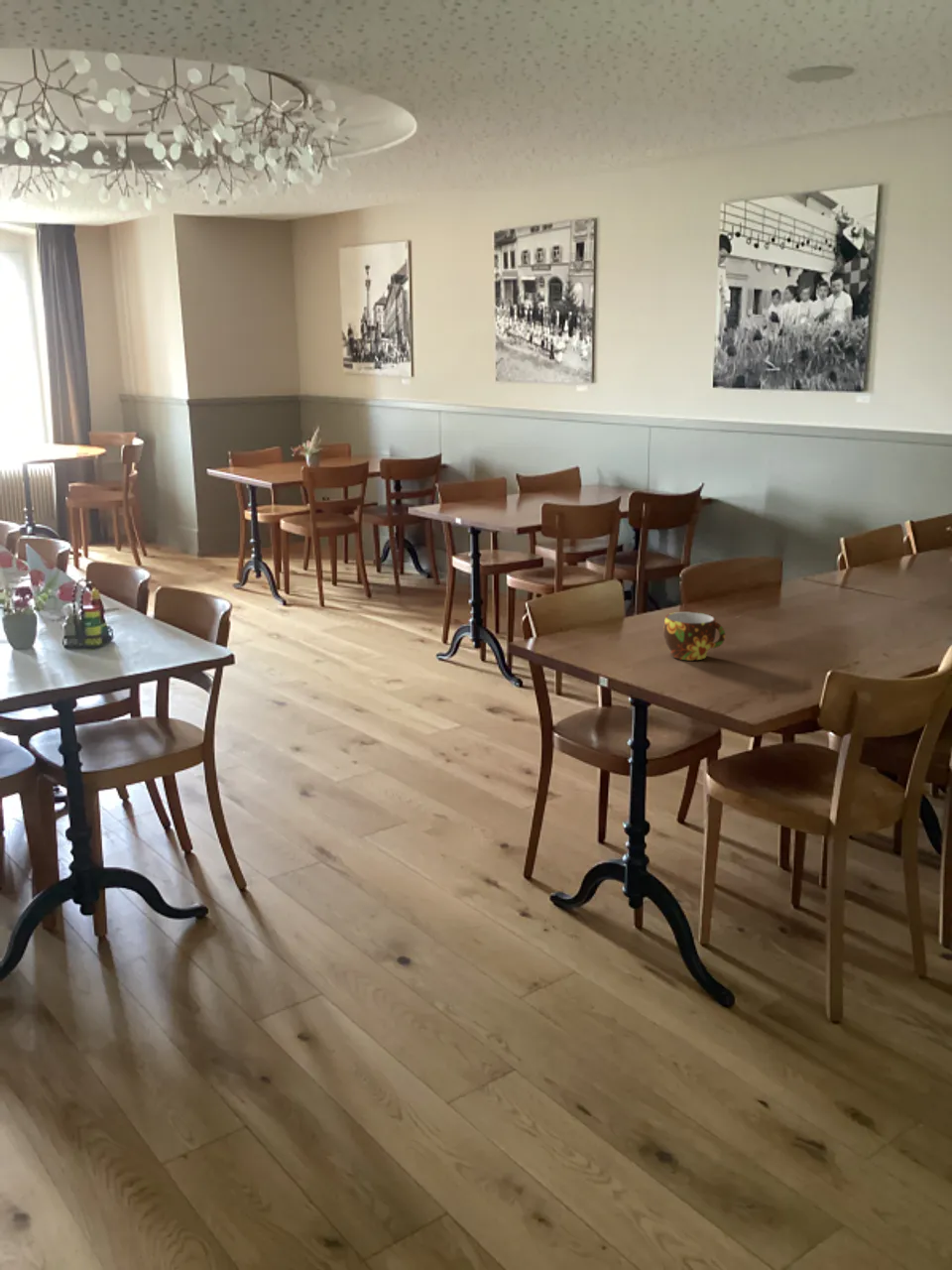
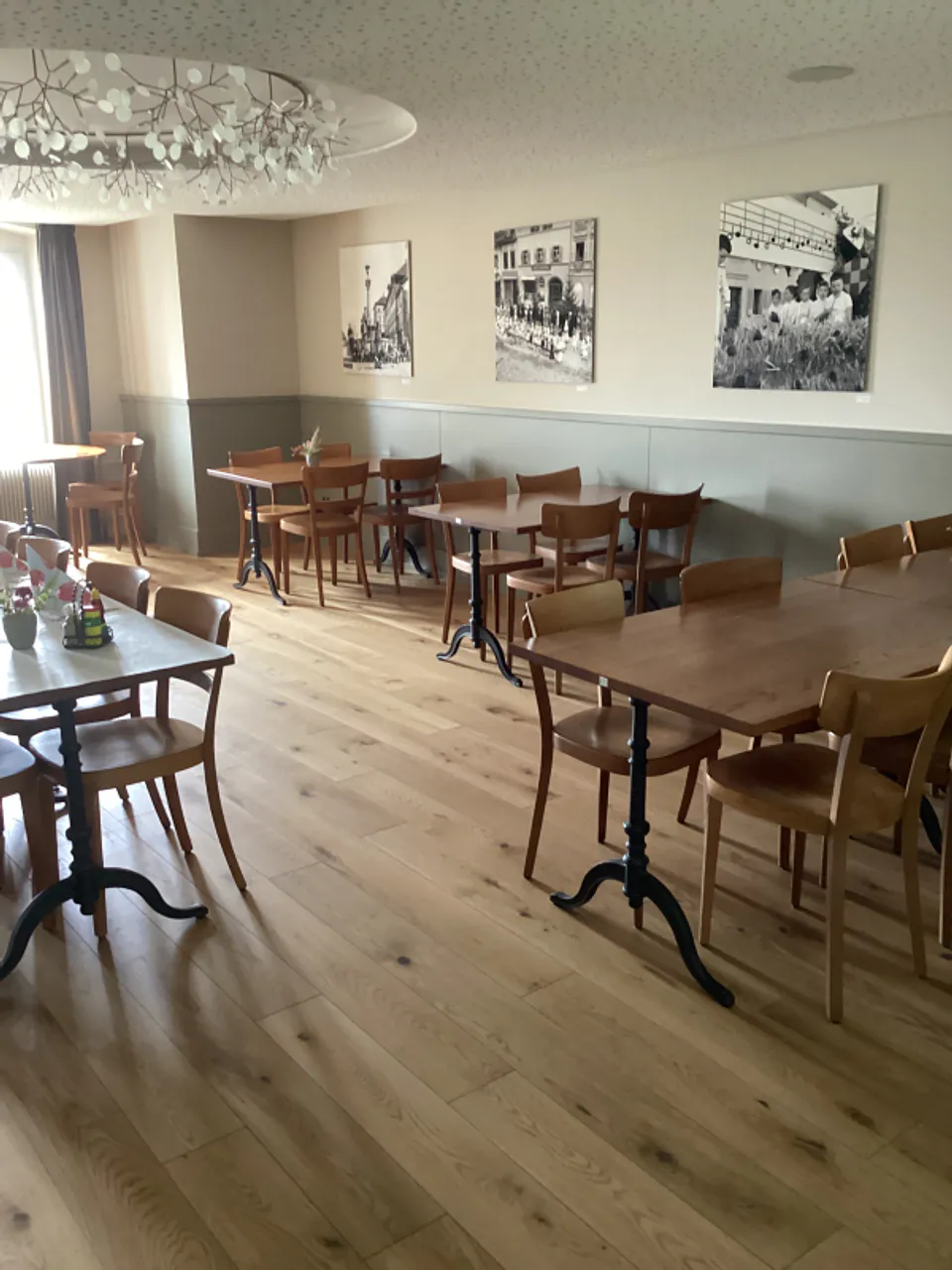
- cup (692, 636)
